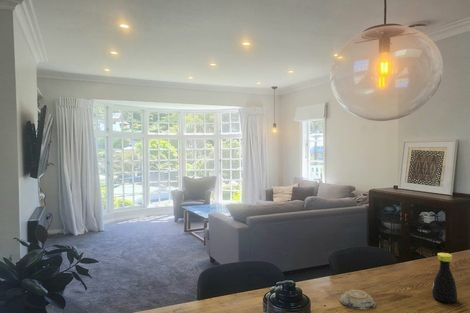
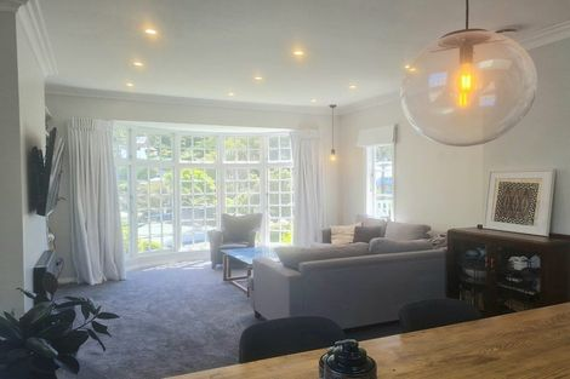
- decorative bowl (357, 297)
- bottle (444, 276)
